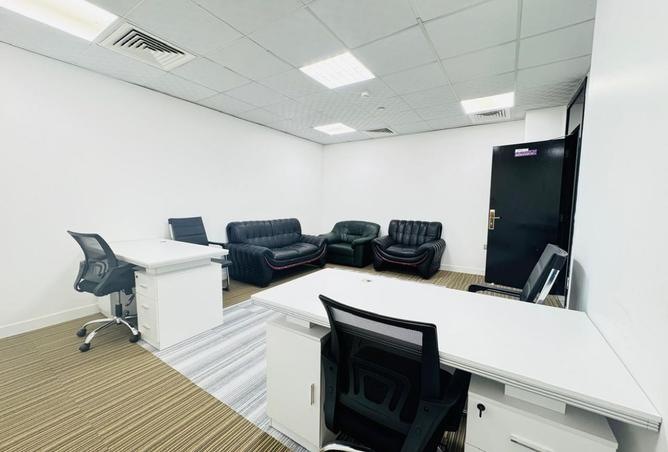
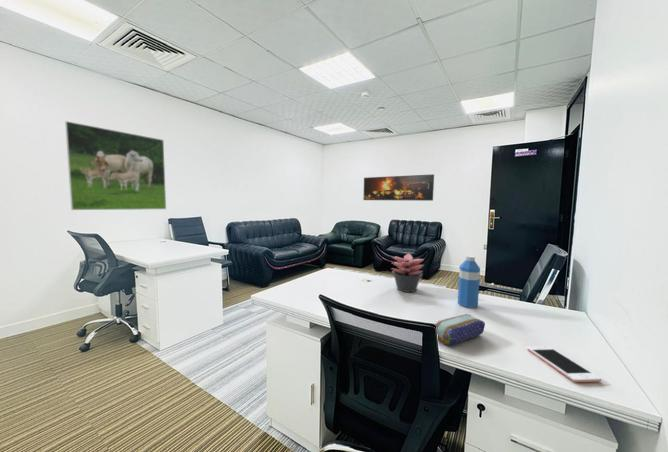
+ pencil case (458, 328)
+ succulent plant (407, 272)
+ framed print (396, 188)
+ water bottle (468, 280)
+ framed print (122, 171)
+ cell phone (560, 362)
